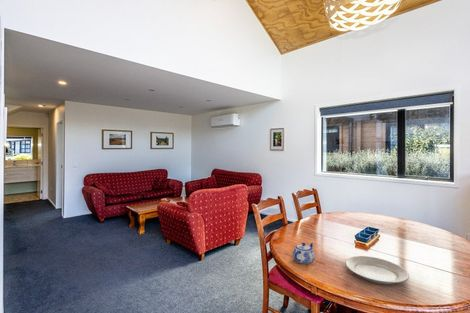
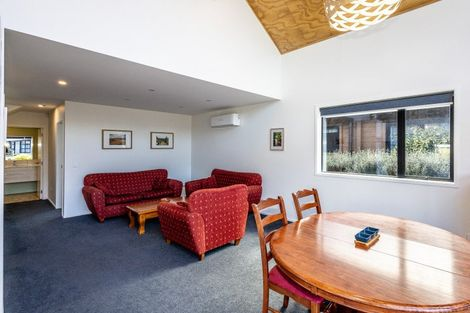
- teapot (304, 251)
- plate (375, 271)
